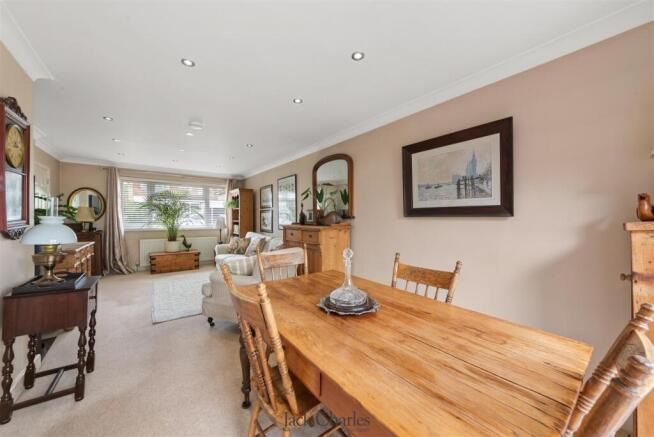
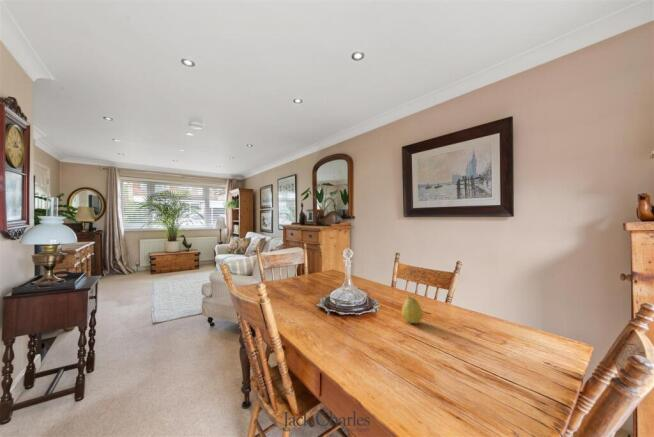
+ fruit (412, 308)
